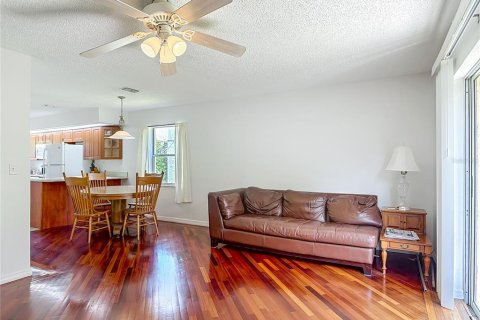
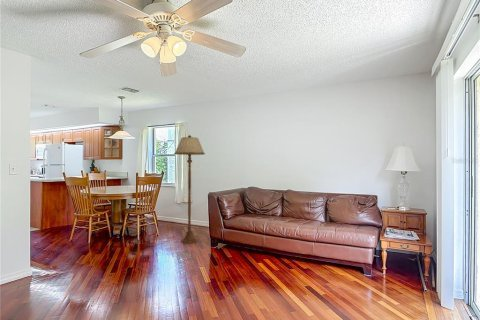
+ floor lamp (189, 188)
